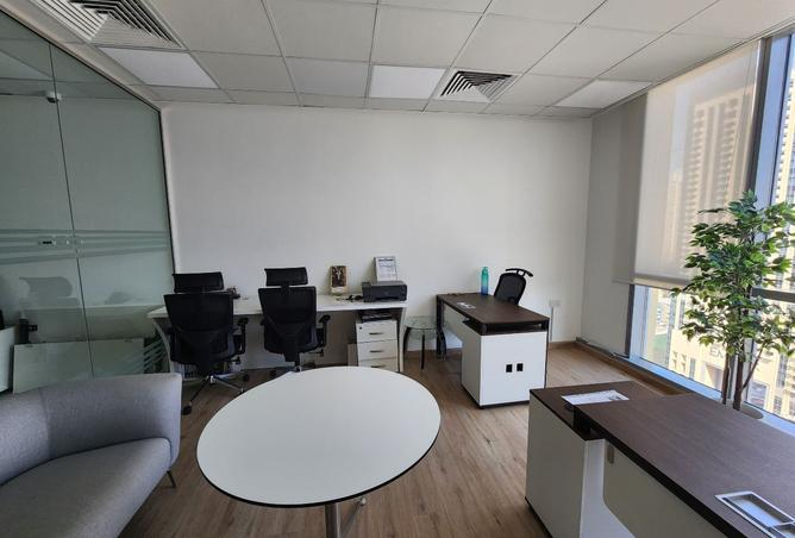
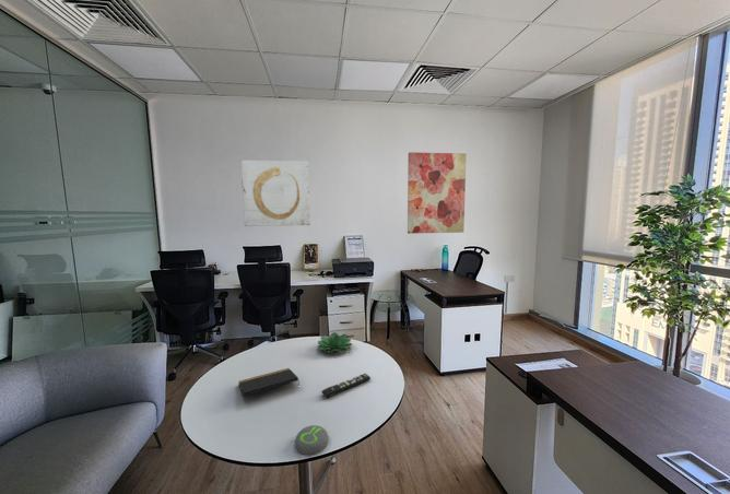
+ wall art (276, 193)
+ coaster (311, 437)
+ notepad (268, 380)
+ succulent plant (334, 342)
+ remote control (346, 385)
+ wall art (436, 193)
